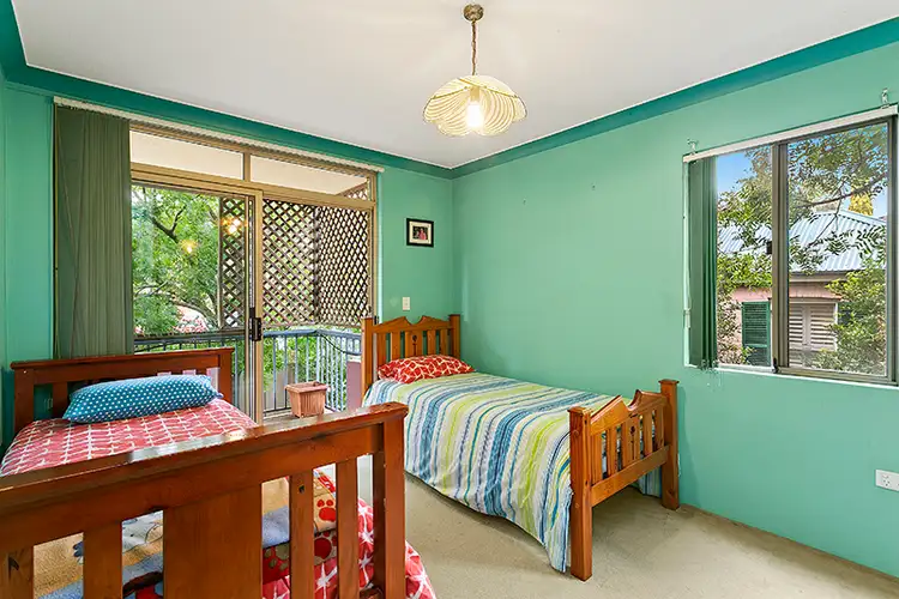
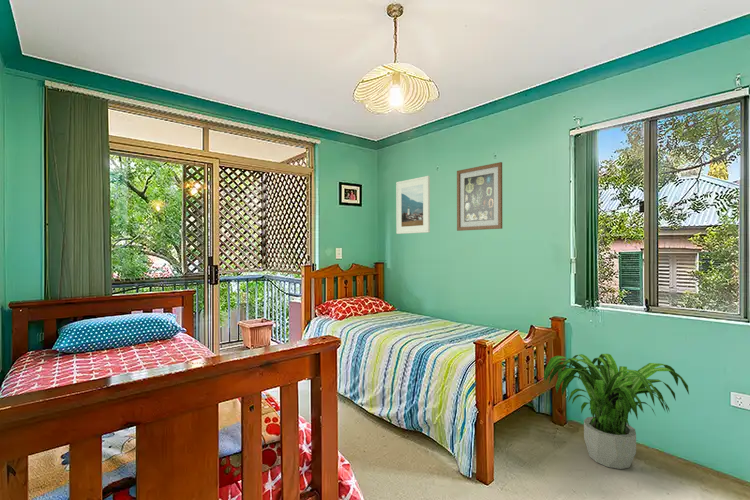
+ potted plant (614, 410)
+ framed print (412, 206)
+ wall art (478, 198)
